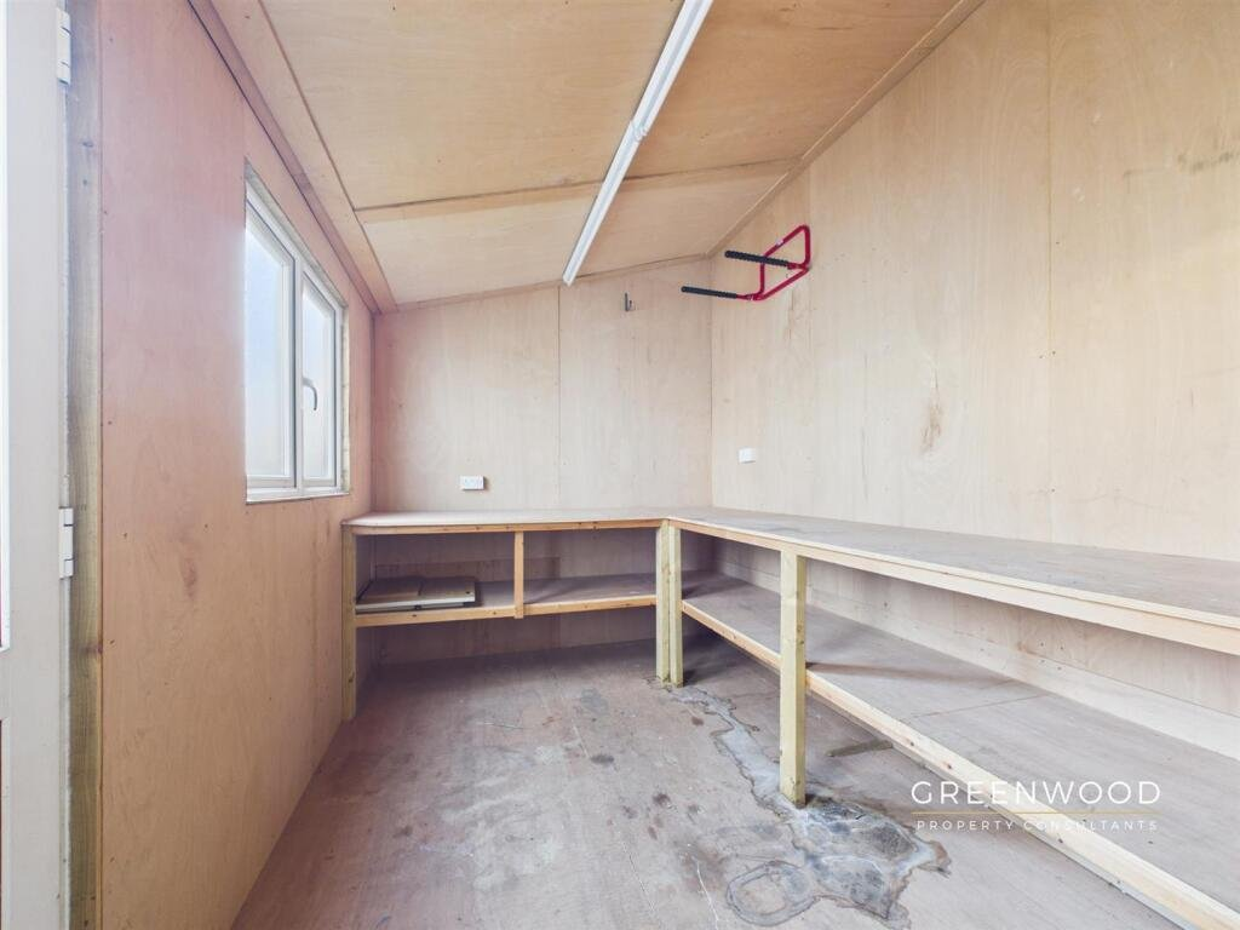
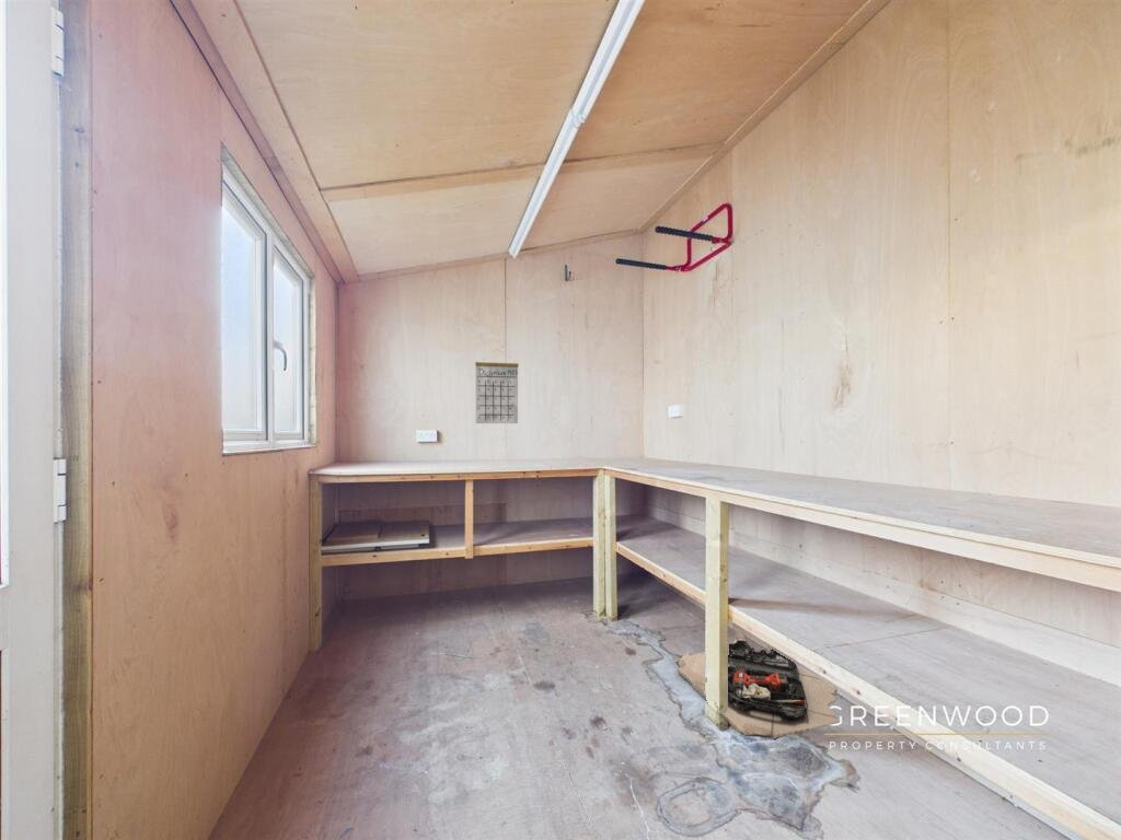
+ toolbox (762, 675)
+ calendar (497, 385)
